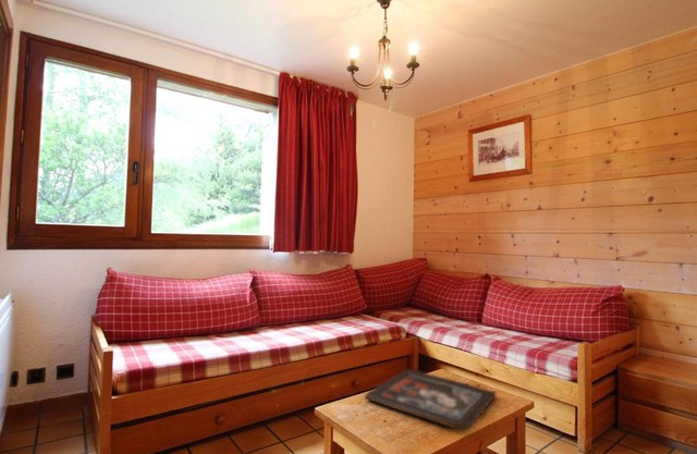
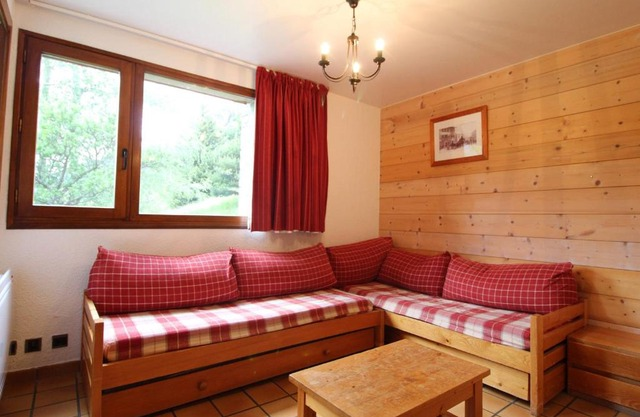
- religious icon (432, 395)
